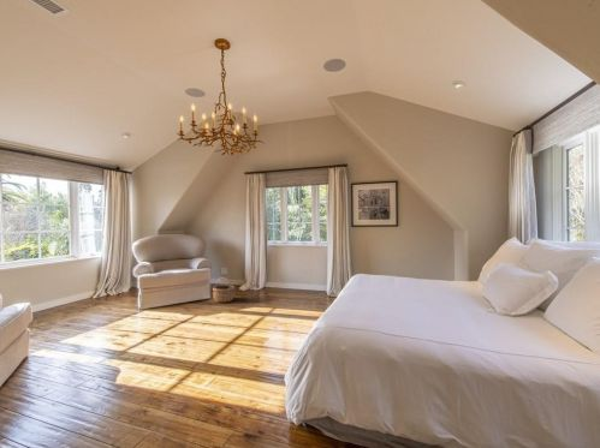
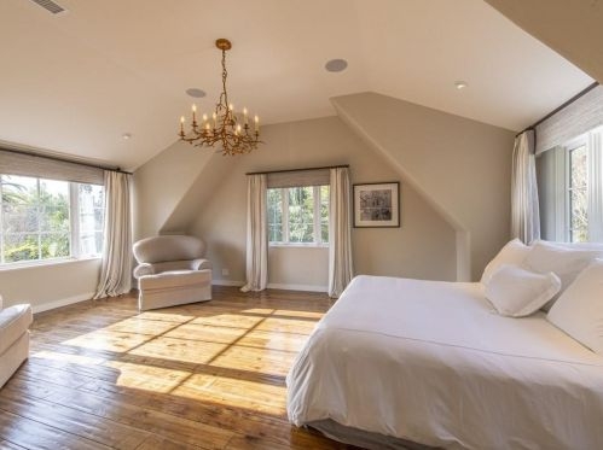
- wicker basket (222, 288)
